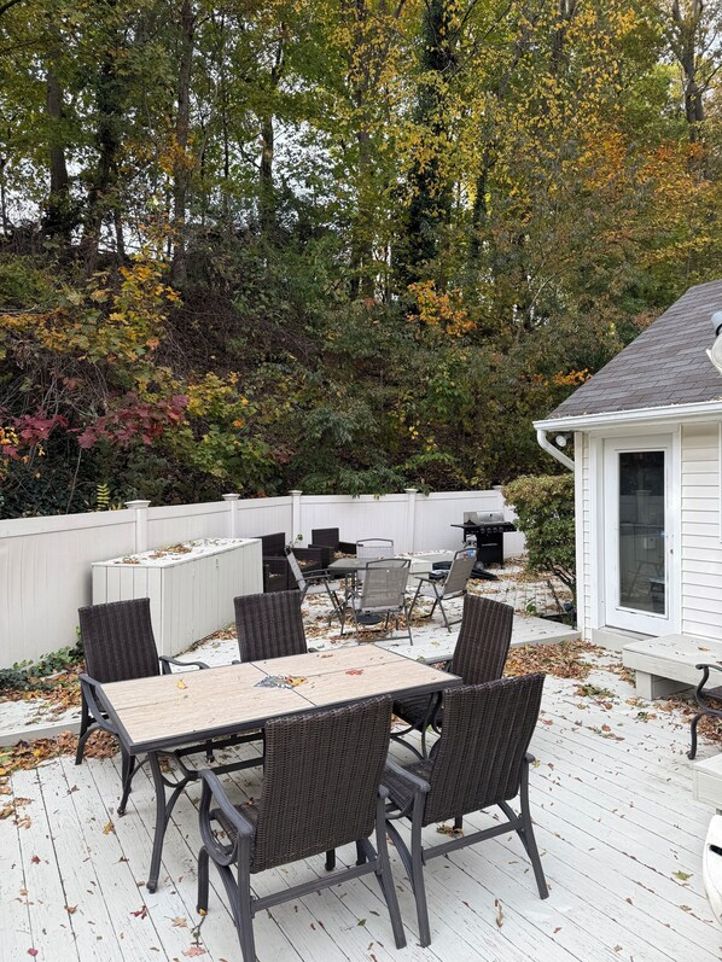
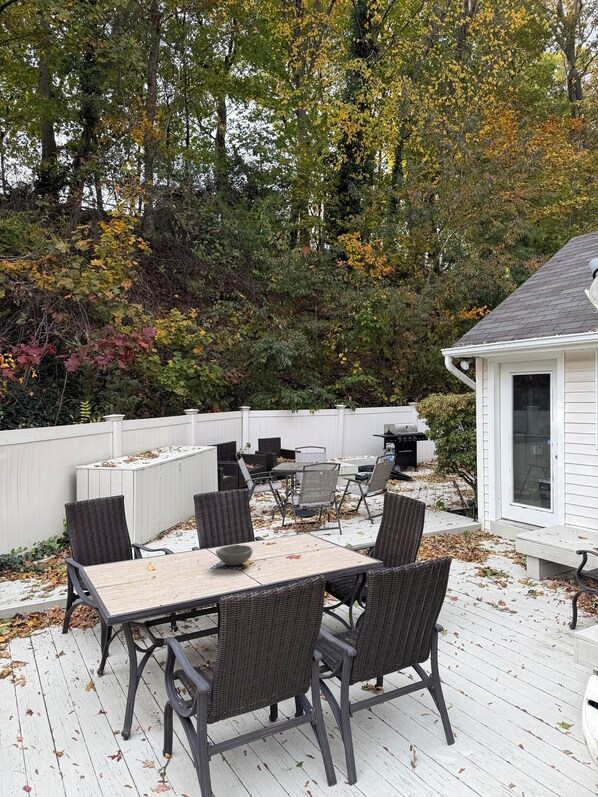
+ bowl (234, 556)
